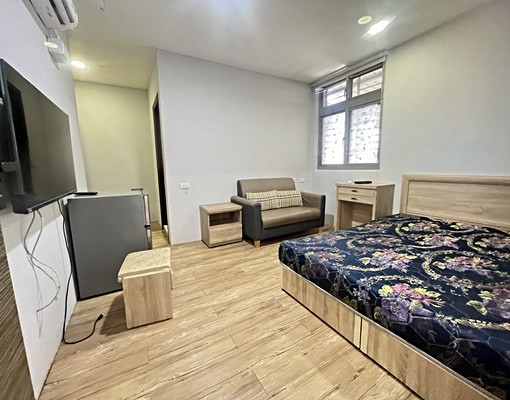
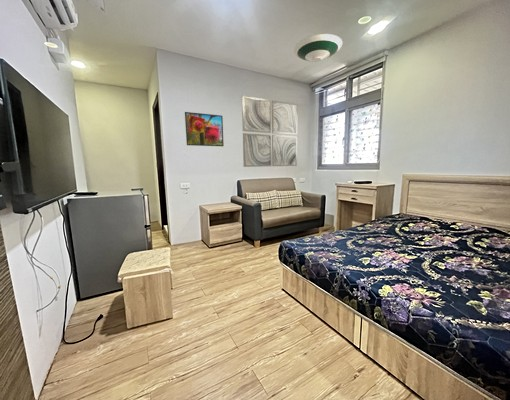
+ wall art (272, 135)
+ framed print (205, 130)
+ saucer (317, 53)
